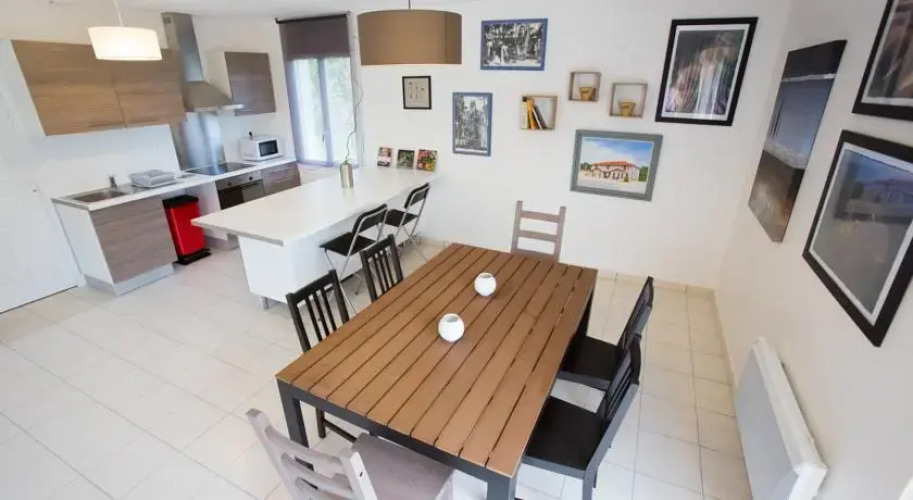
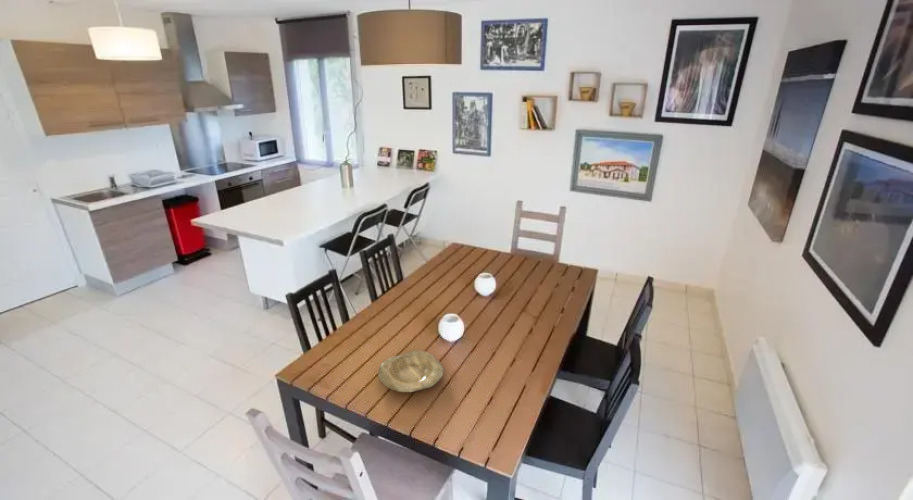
+ plate (411, 373)
